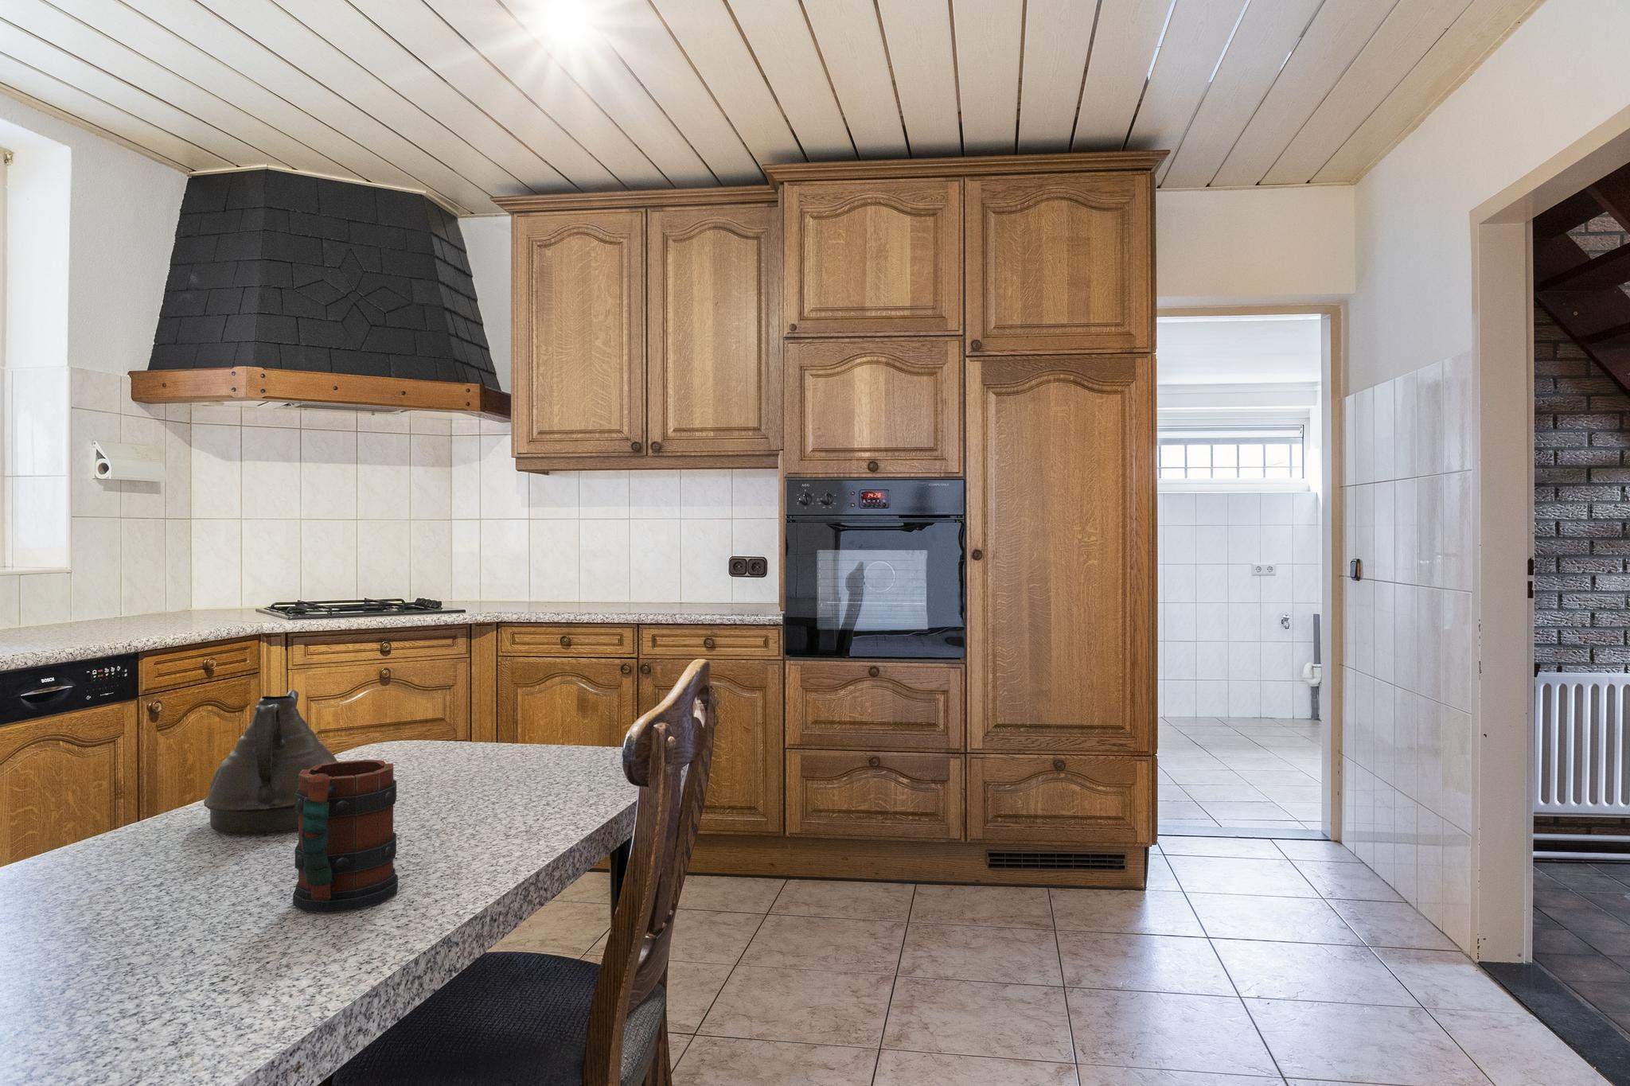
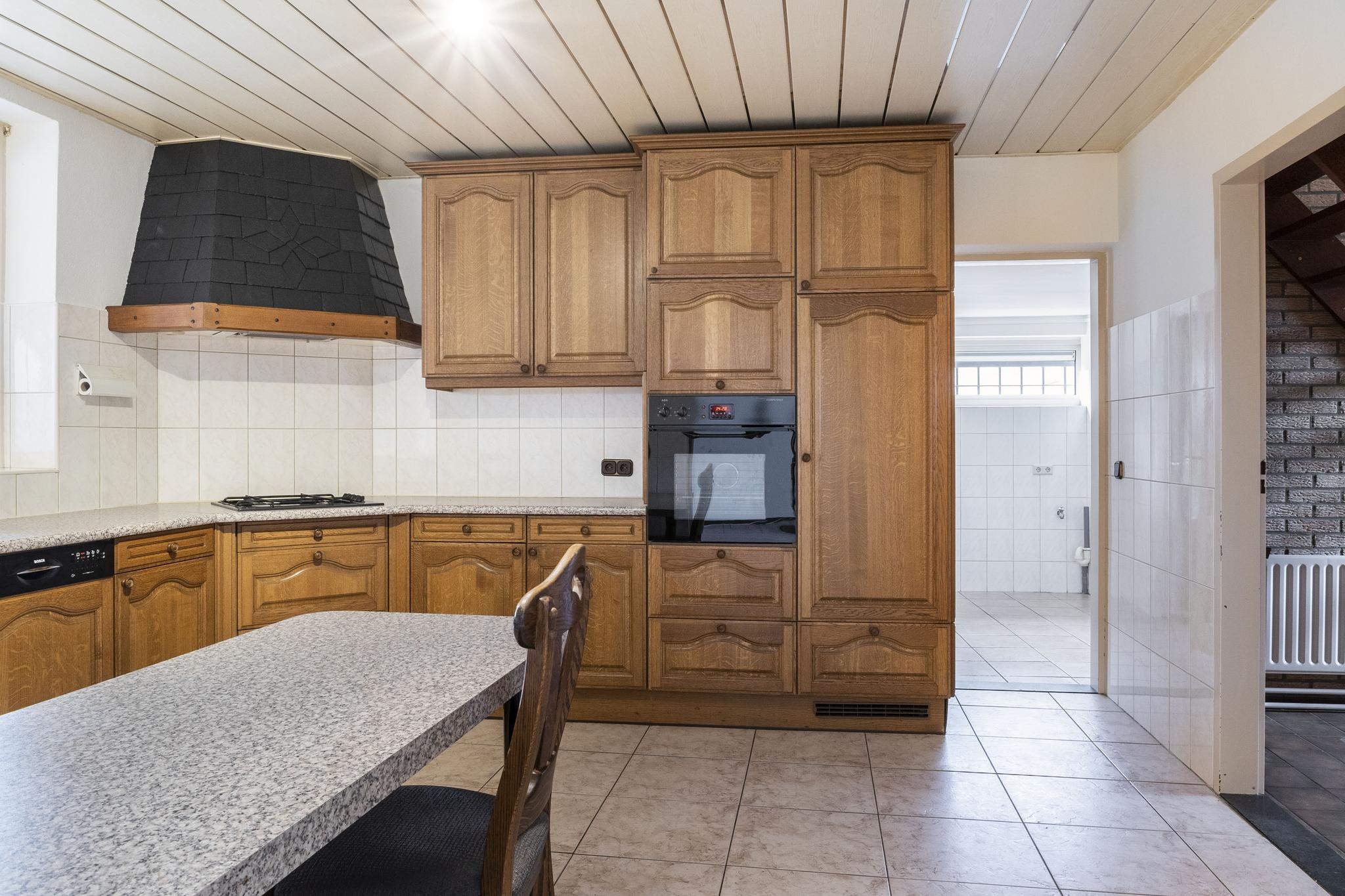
- teapot (282, 753)
- mug (338, 833)
